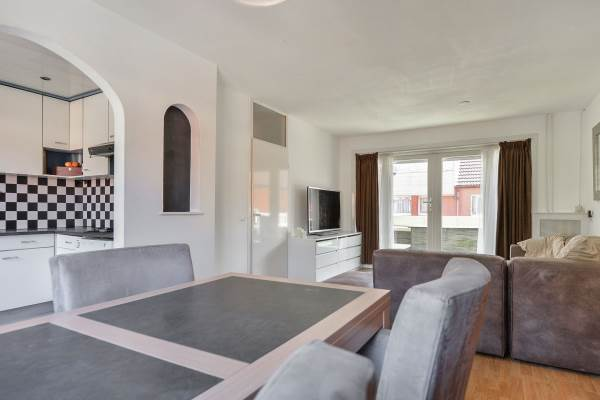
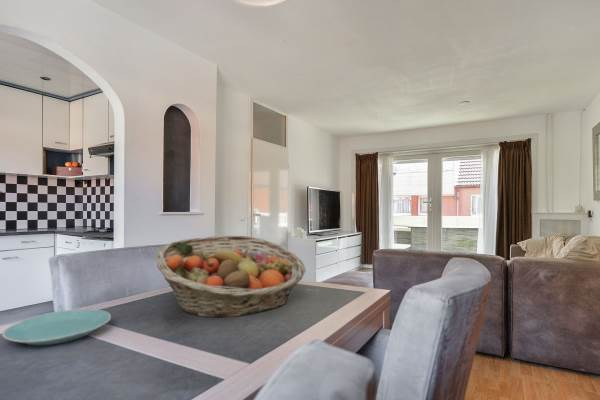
+ fruit basket (234, 271)
+ plate (60, 327)
